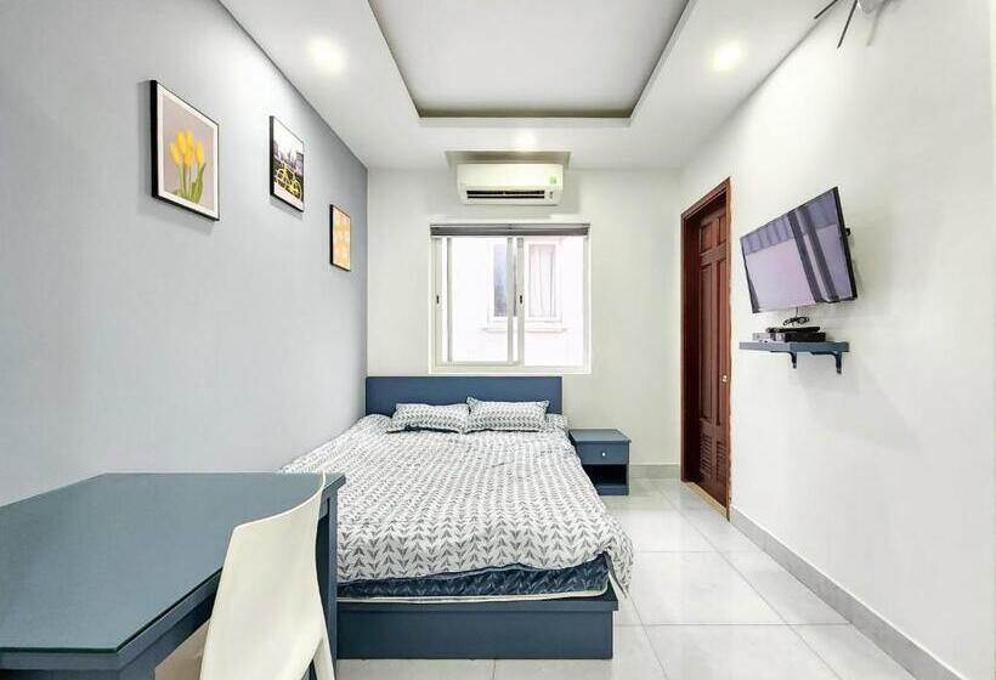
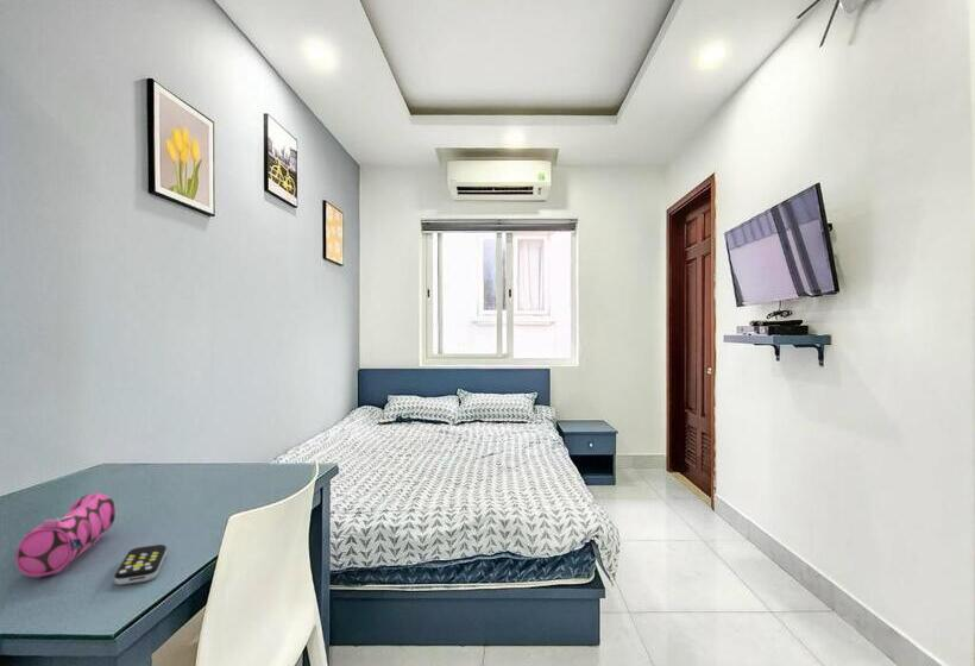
+ remote control (141, 563)
+ pencil case (73, 528)
